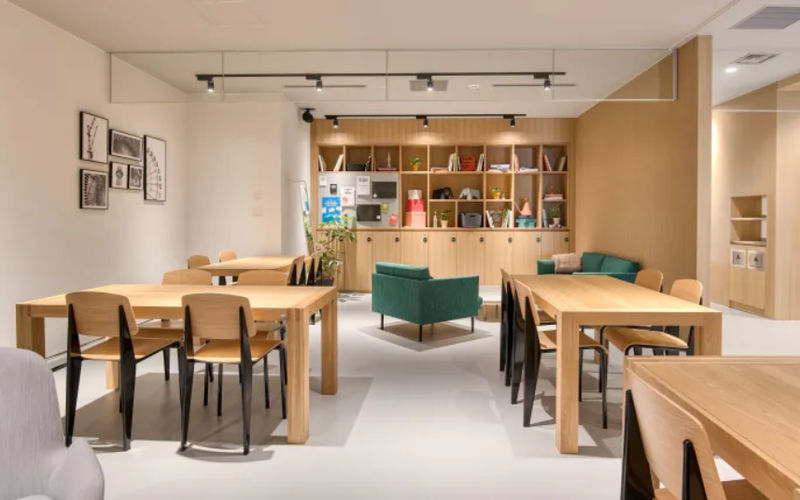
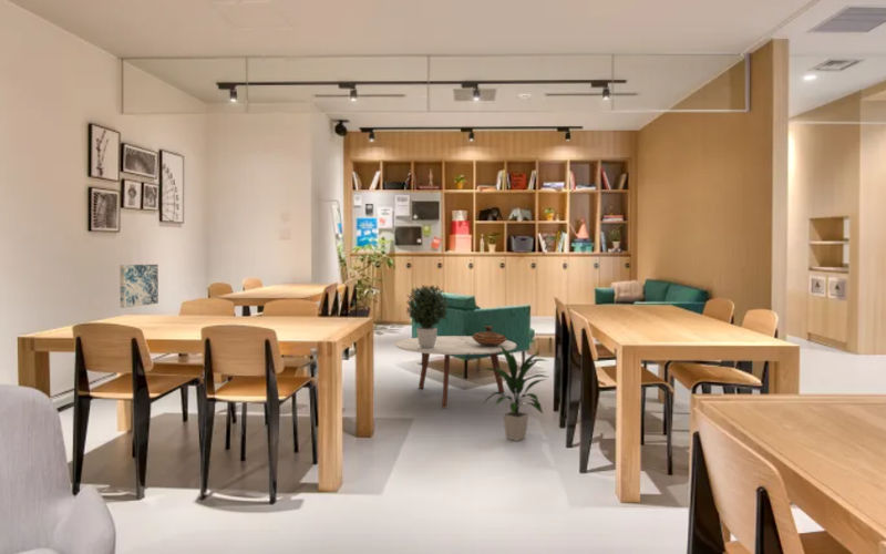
+ potted plant (427, 316)
+ wall art (140, 285)
+ decorative bowl (490, 336)
+ indoor plant (518, 392)
+ coffee table (449, 369)
